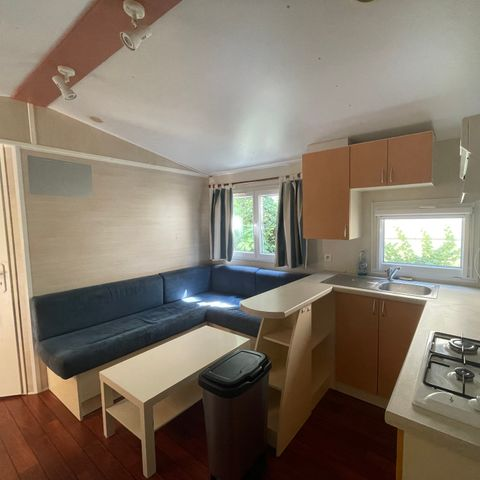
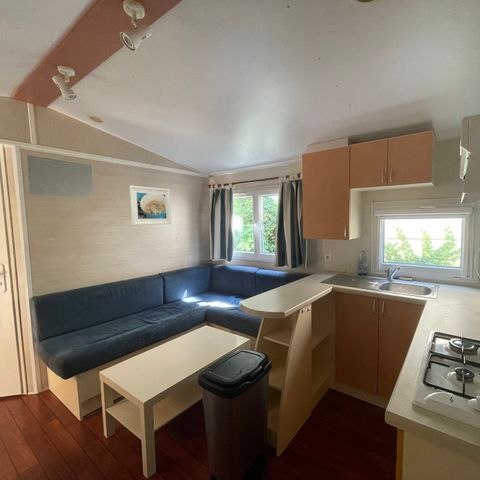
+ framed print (151, 206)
